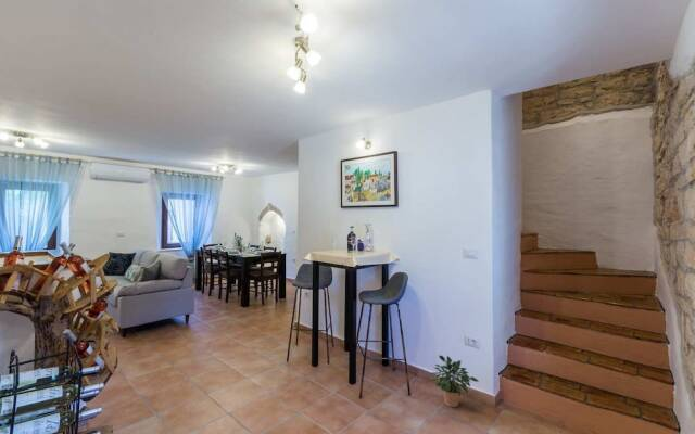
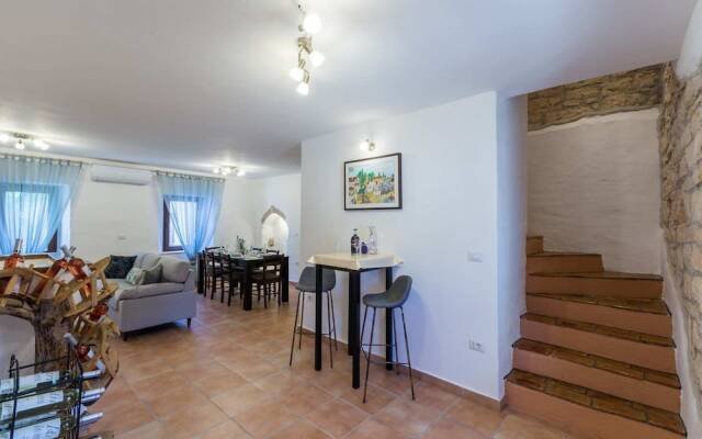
- potted plant (454, 381)
